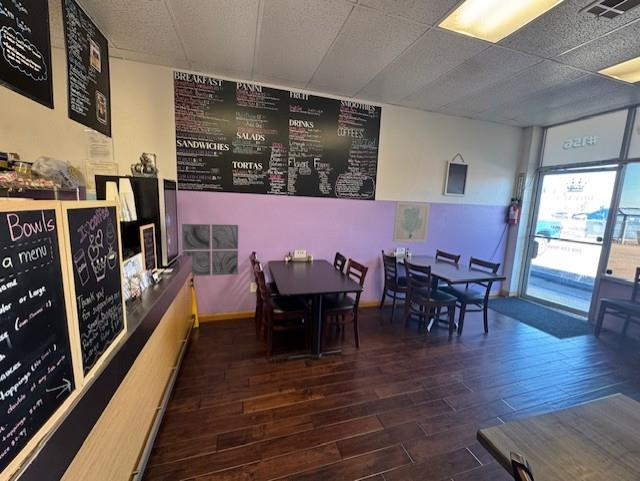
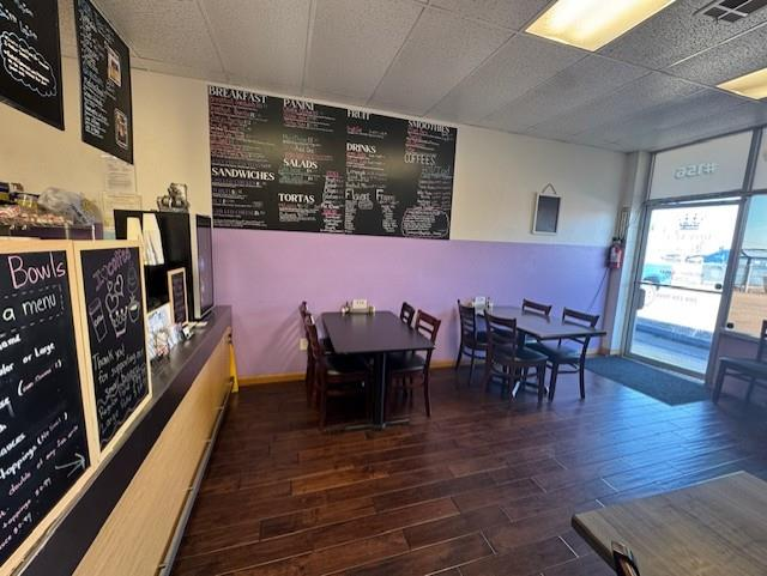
- wall art (212, 249)
- wall art (411, 222)
